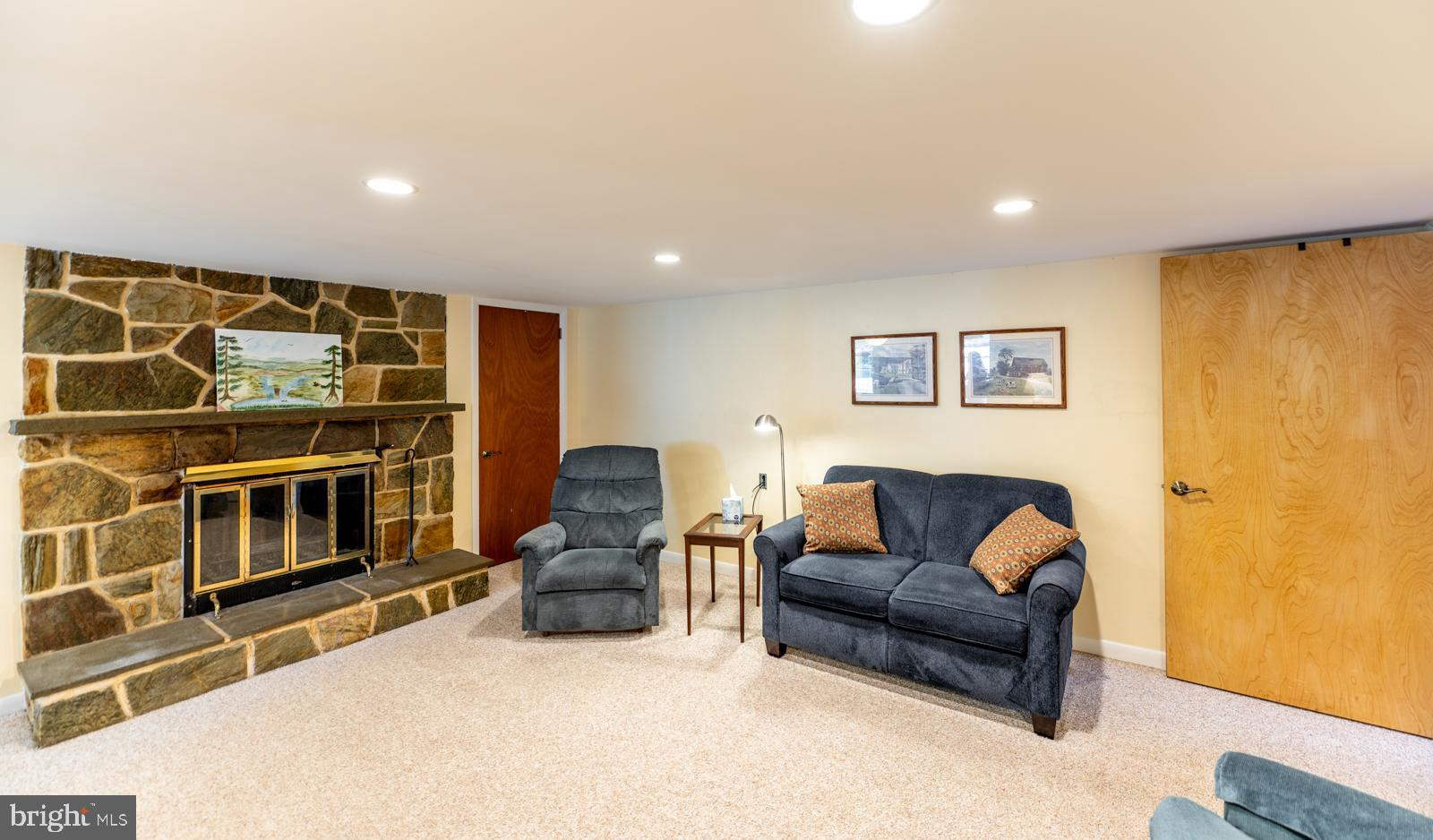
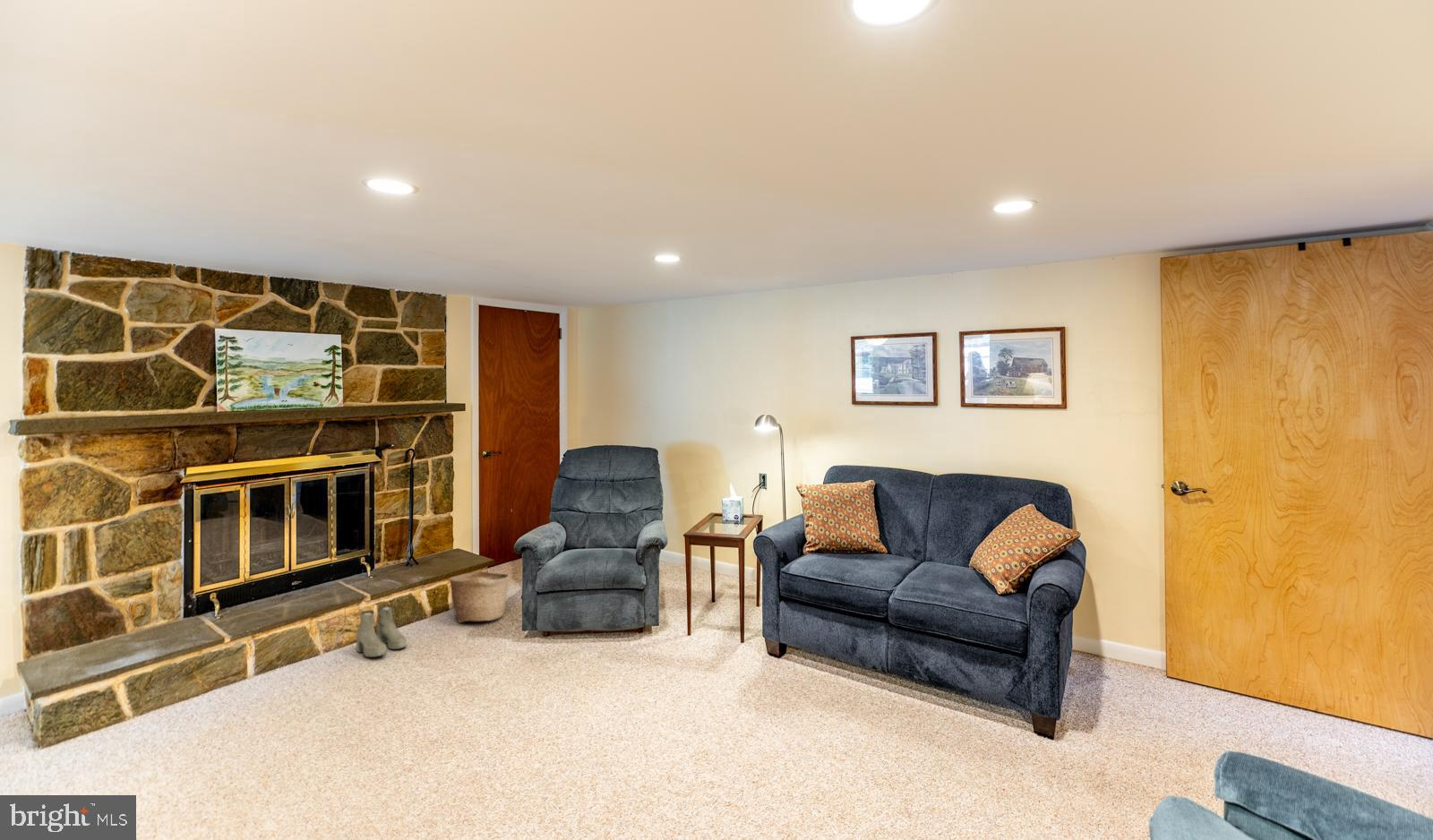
+ boots (381, 630)
+ basket (479, 594)
